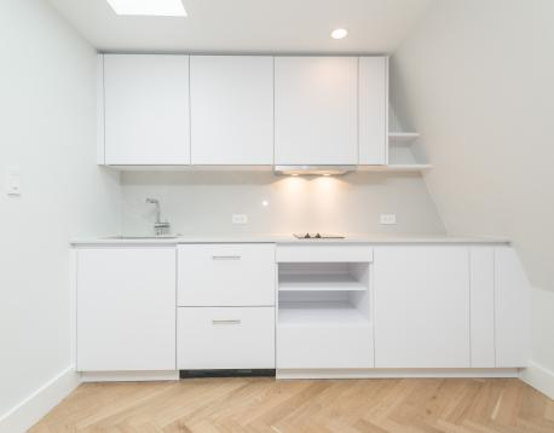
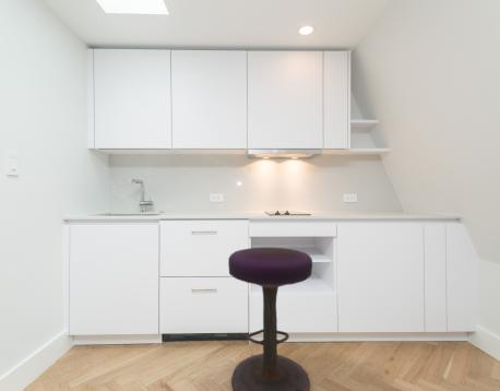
+ stool (270, 315)
